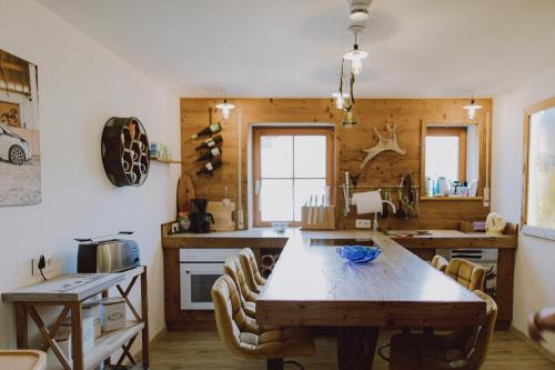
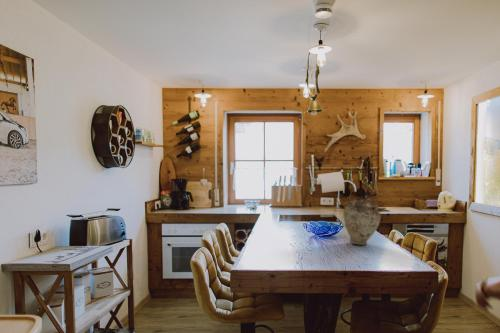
+ vase (361, 220)
